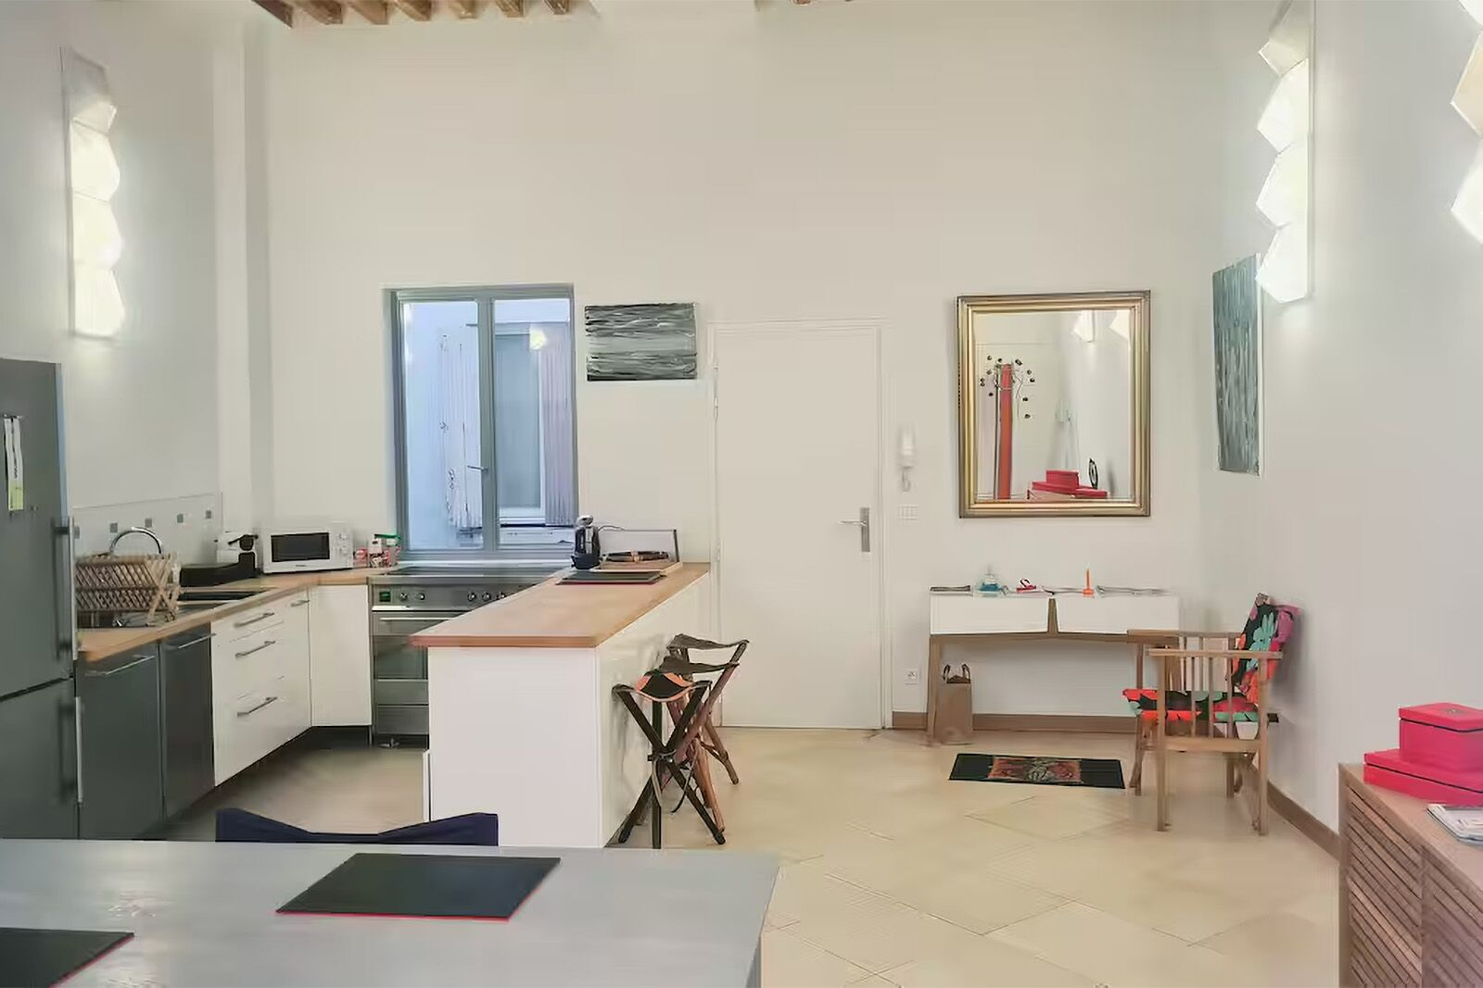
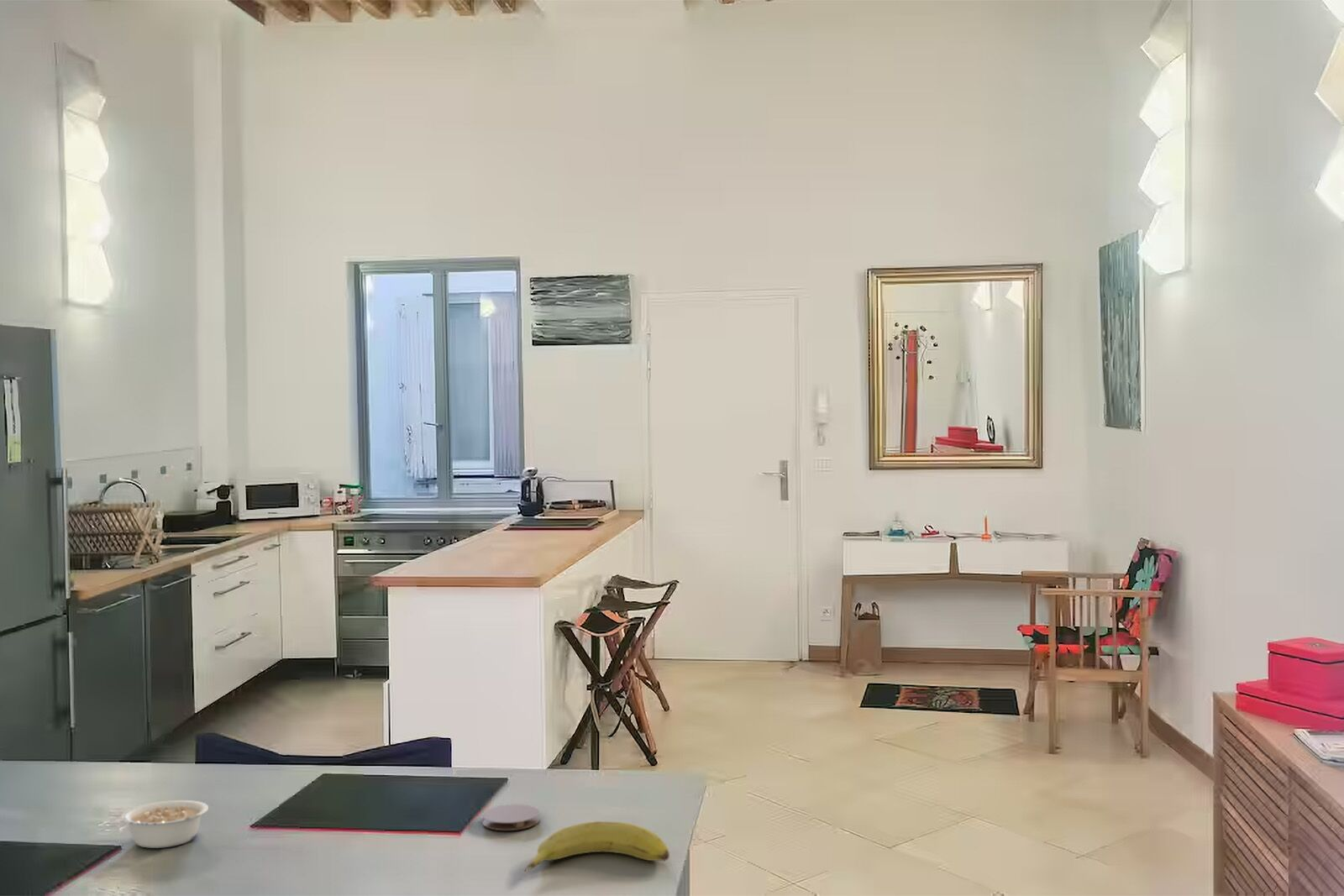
+ coaster (511, 817)
+ fruit (597, 851)
+ legume (169, 822)
